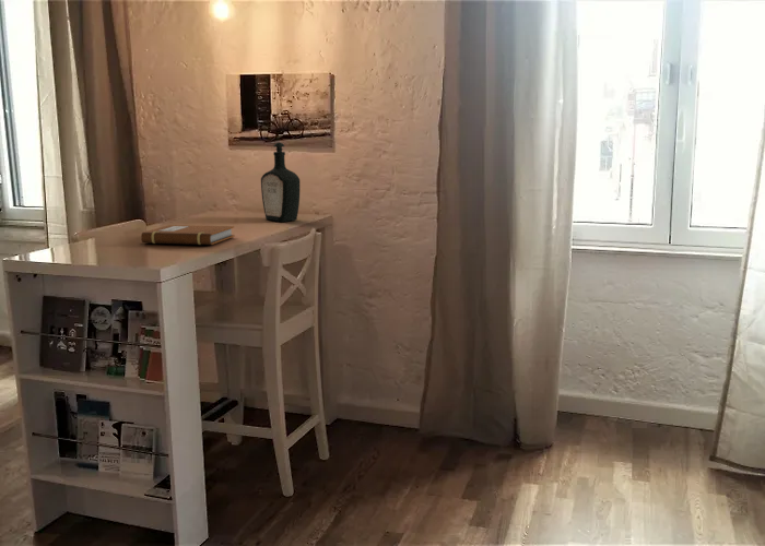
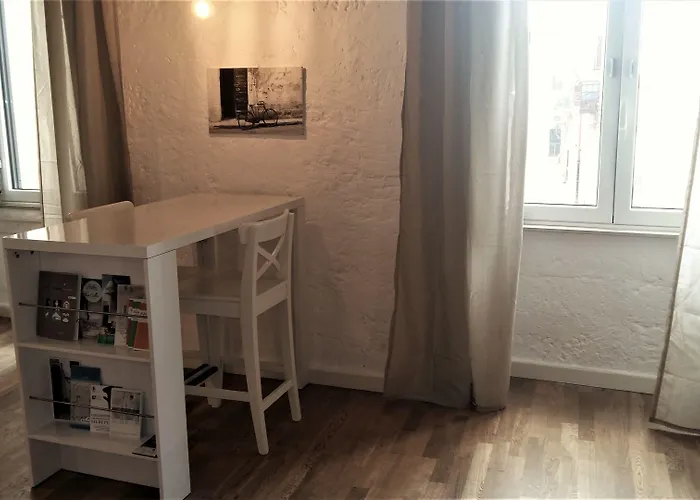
- bottle (280, 181)
- notebook (187, 234)
